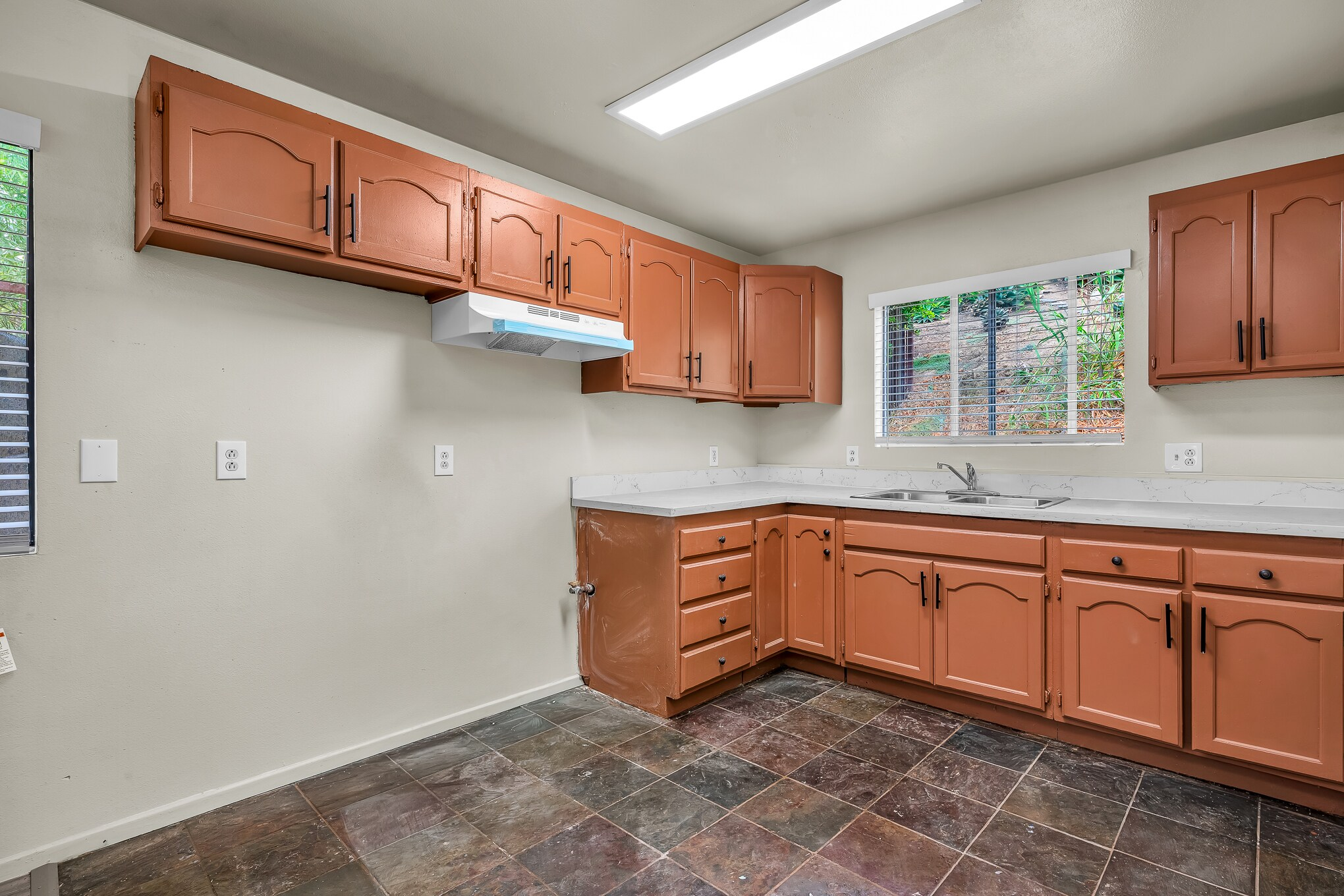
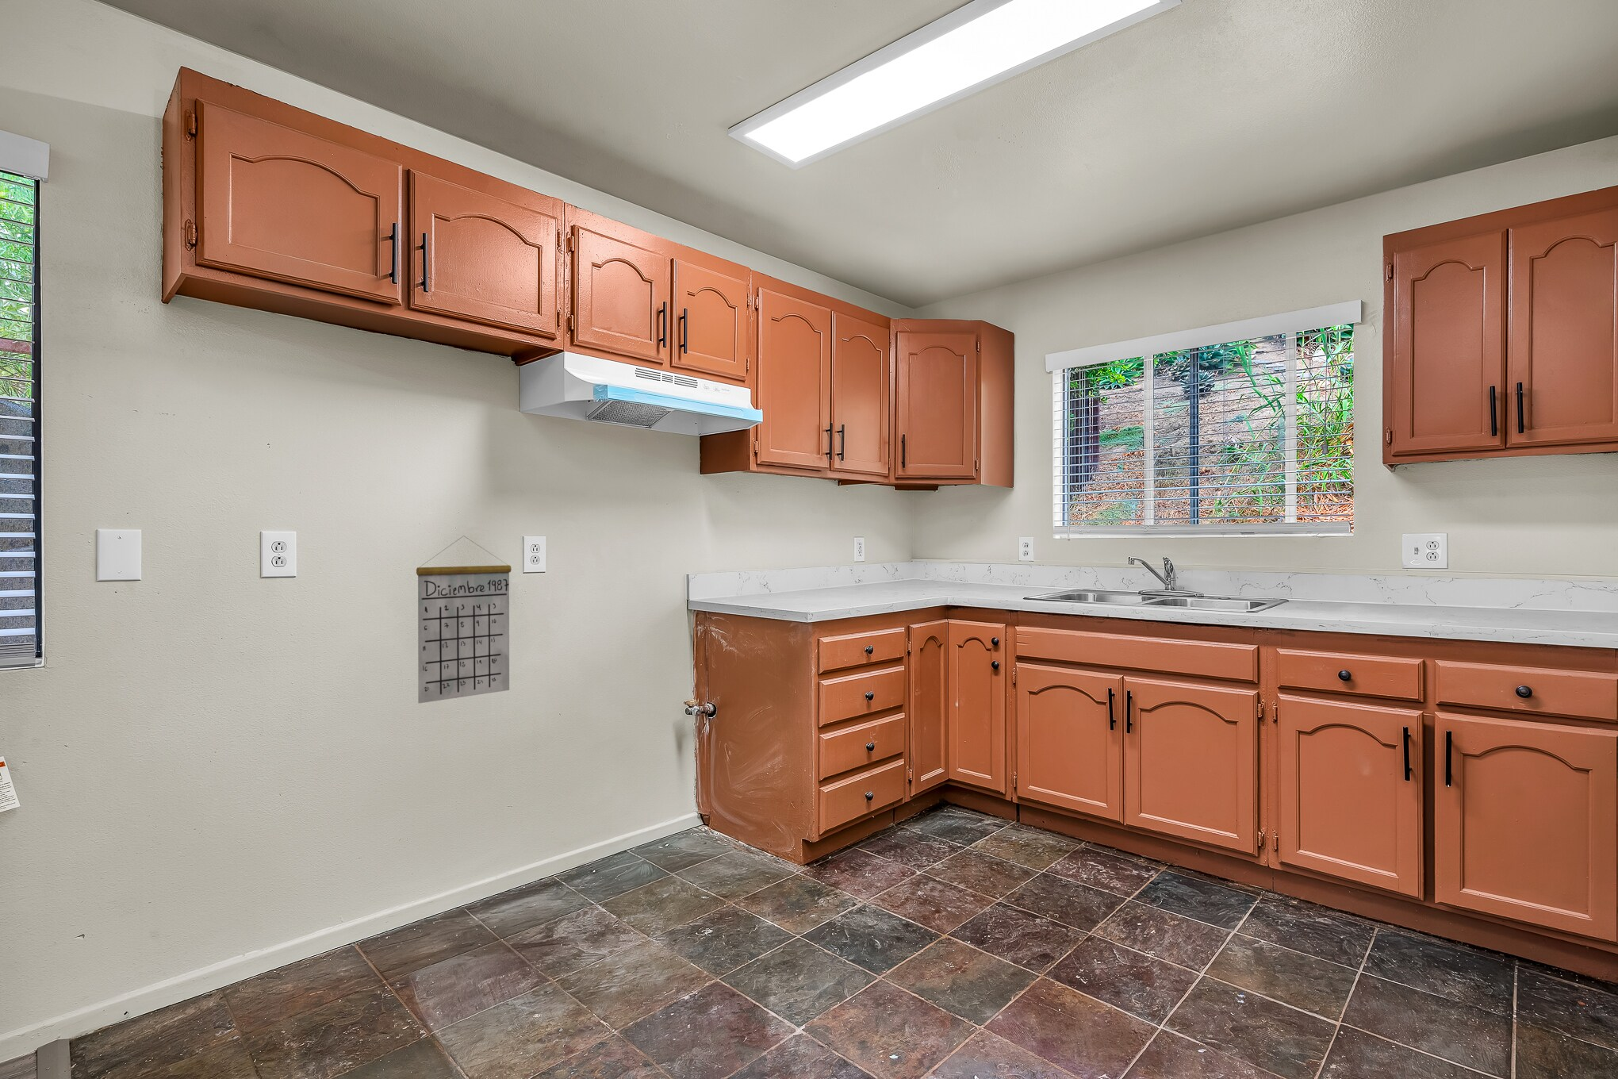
+ calendar (466, 615)
